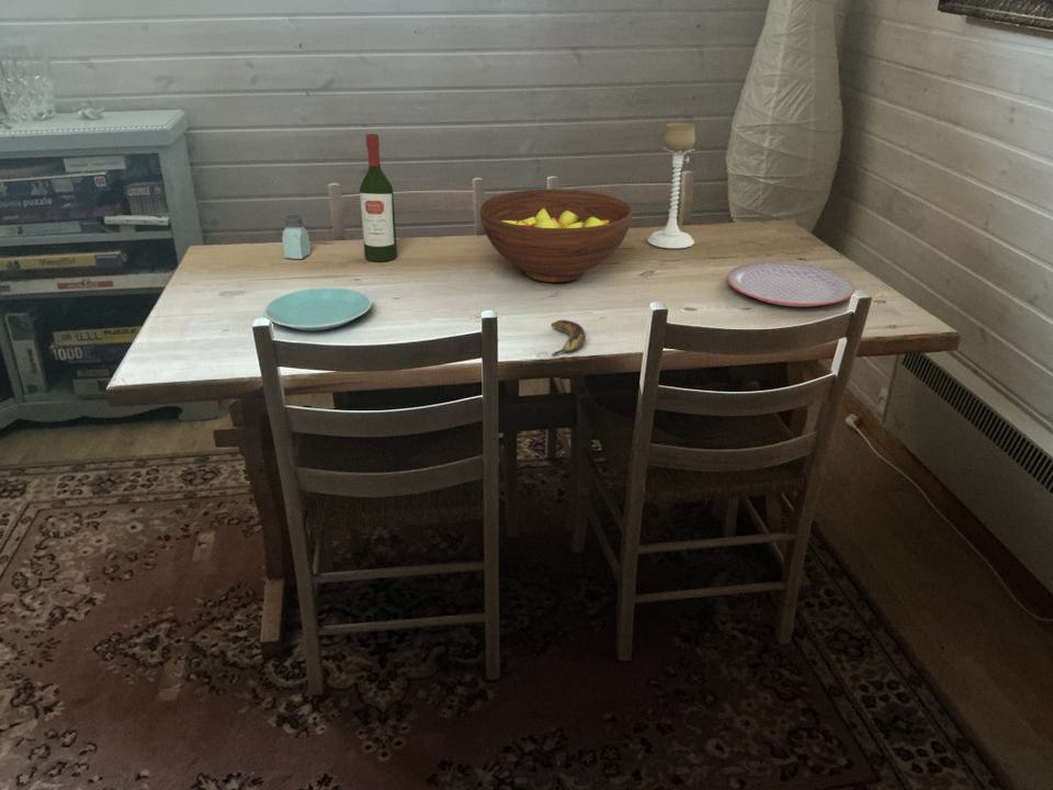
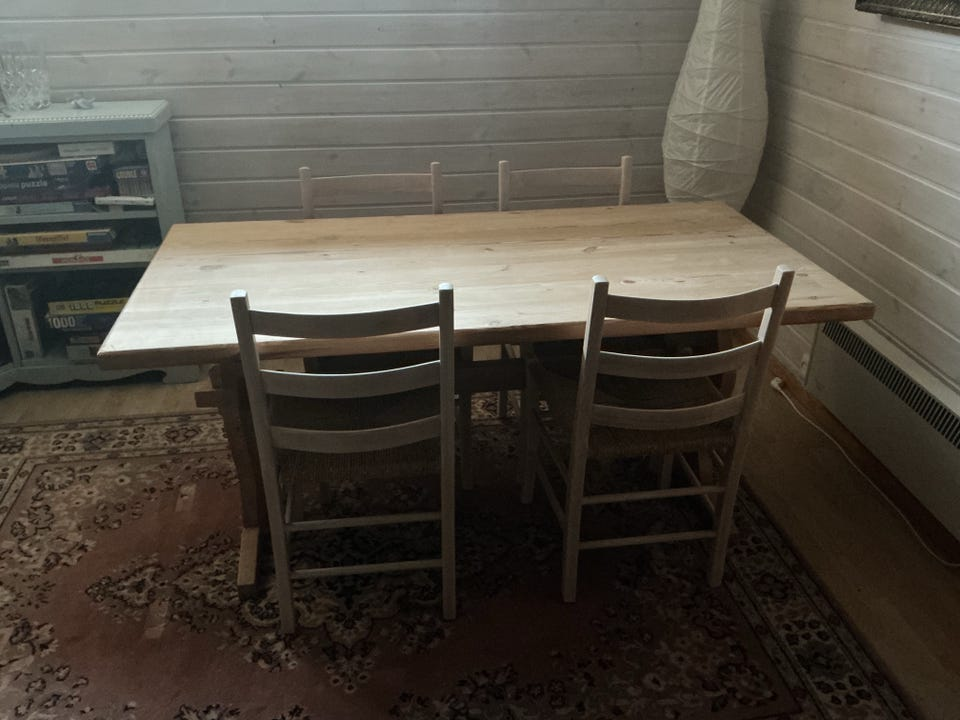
- banana (567, 332)
- plate (318, 311)
- saltshaker (295, 236)
- wine bottle (376, 198)
- candle holder (675, 184)
- plate (789, 285)
- fruit bowl (555, 241)
